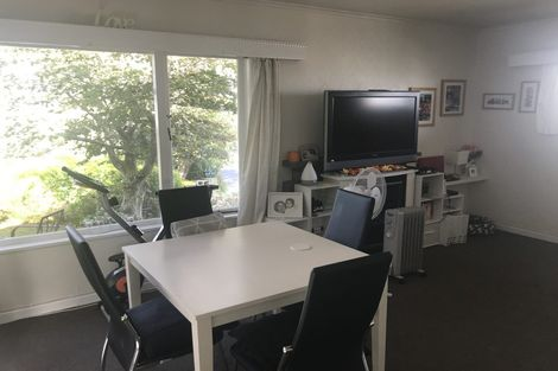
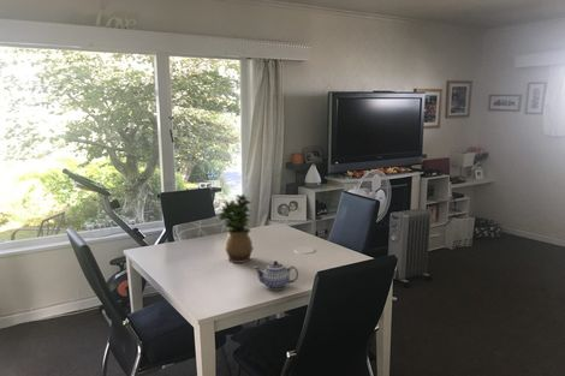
+ teapot (275, 274)
+ potted plant (236, 226)
